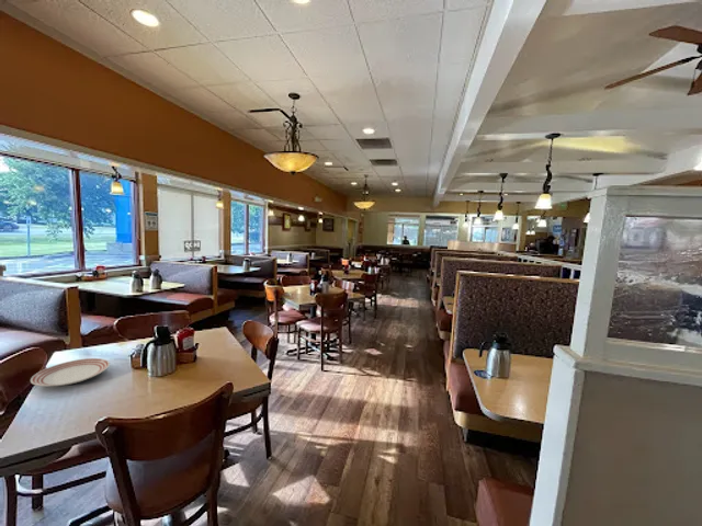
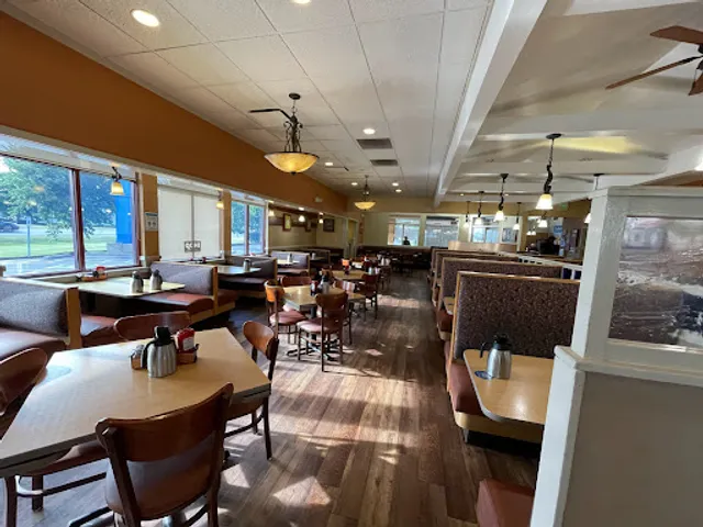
- dinner plate (72, 373)
